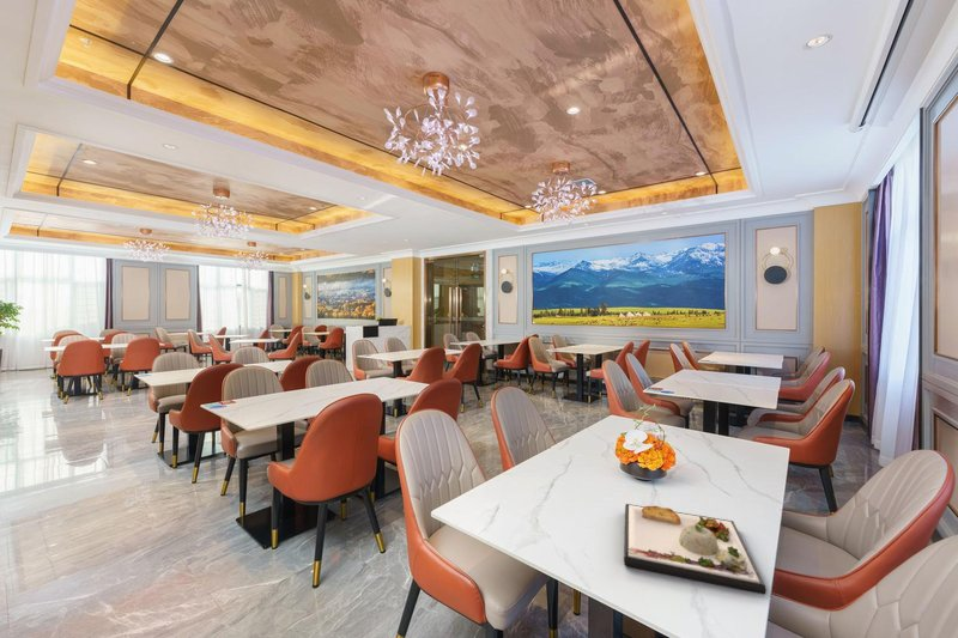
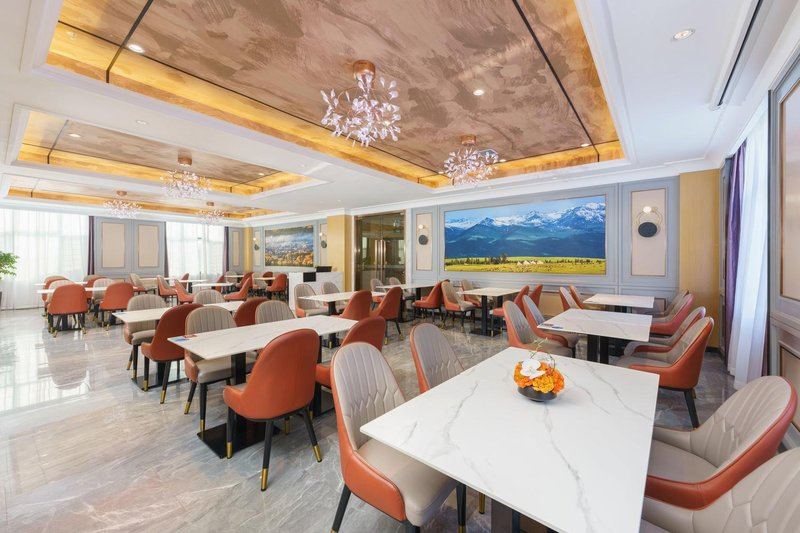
- dinner plate (683, 531)
